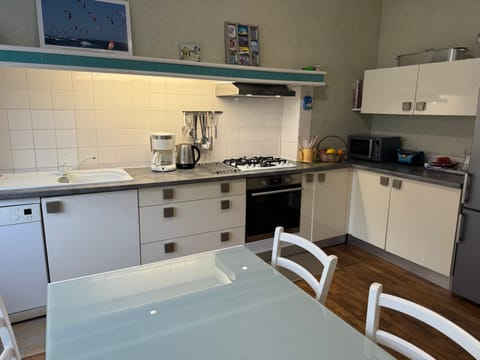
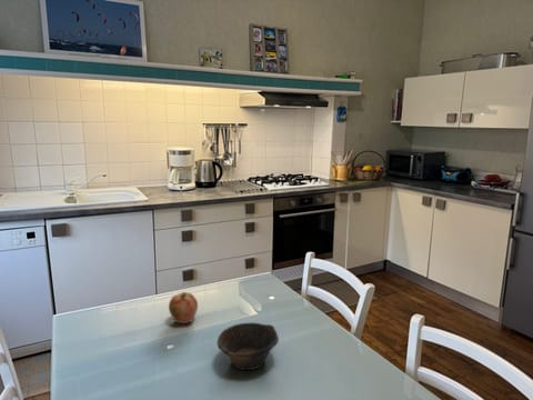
+ bowl (248, 348)
+ apple (183, 306)
